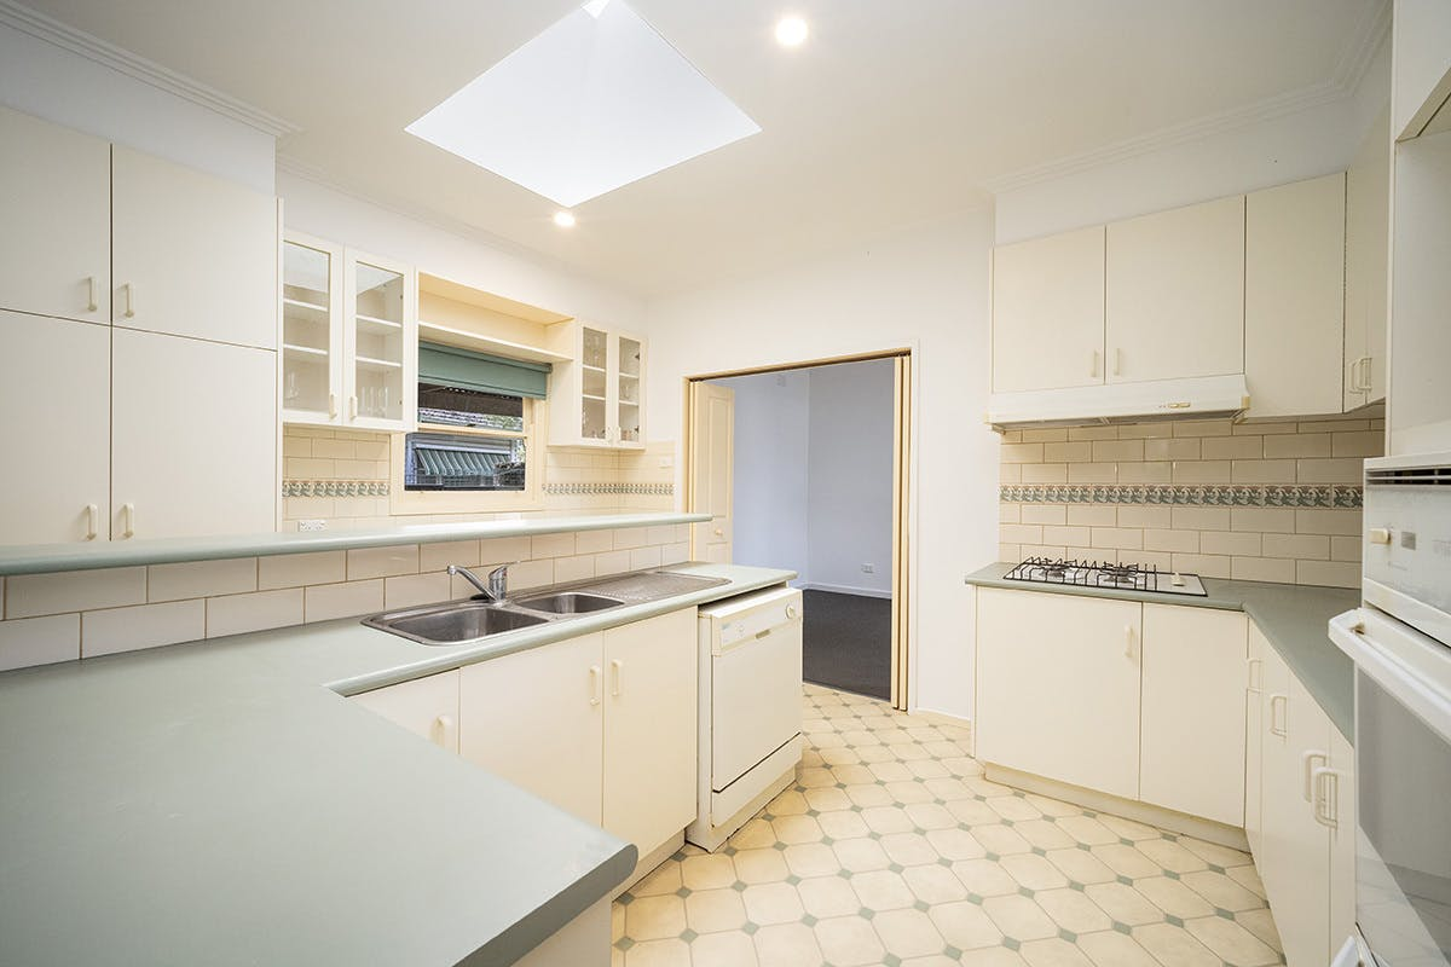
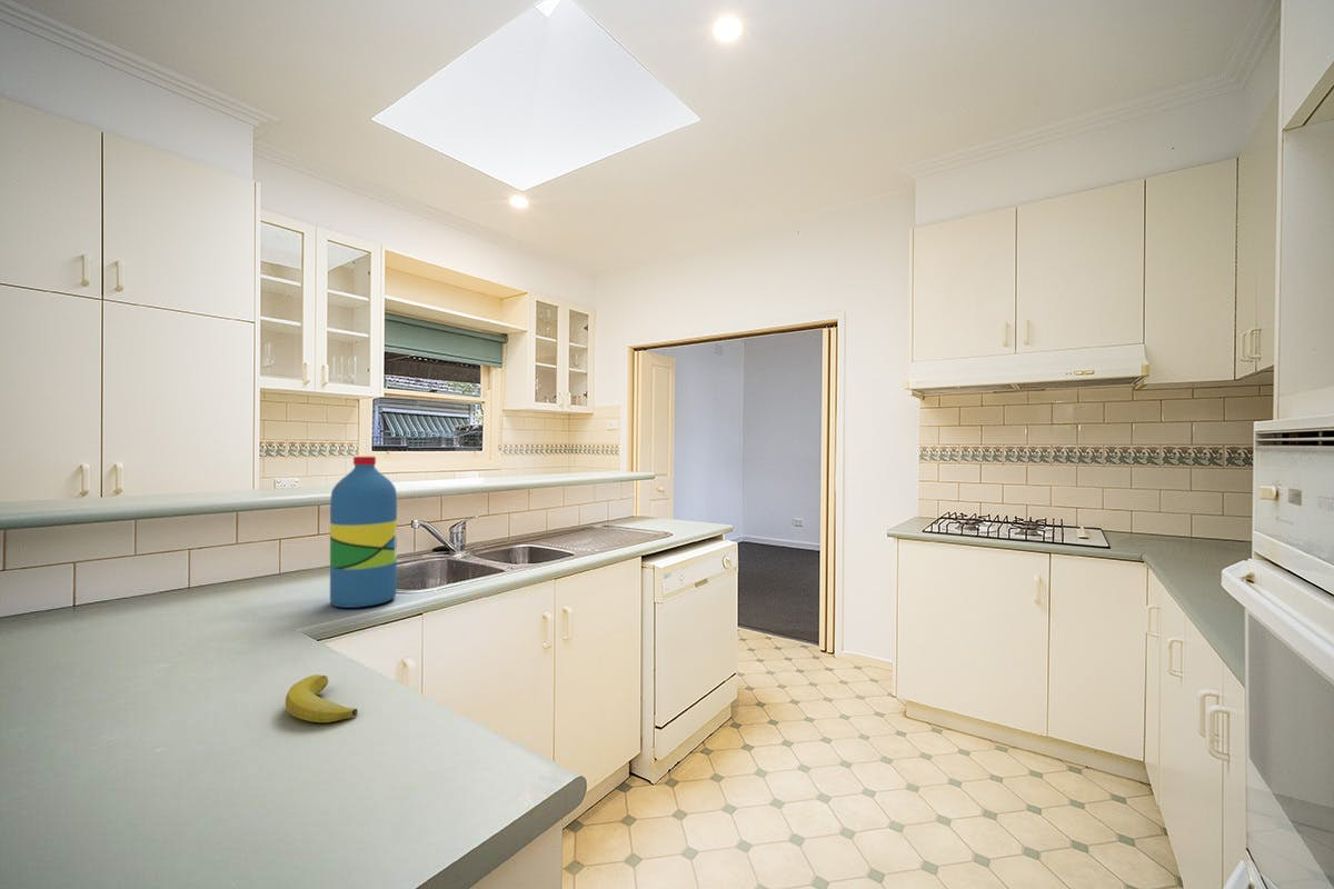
+ water bottle (364, 528)
+ banana (317, 698)
